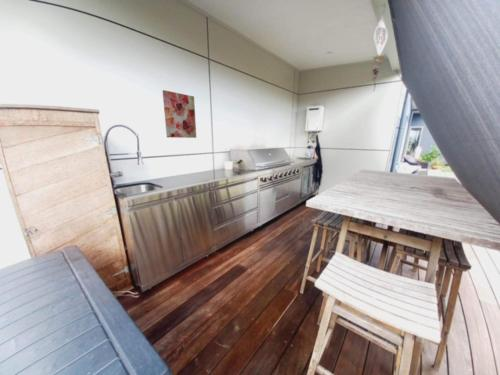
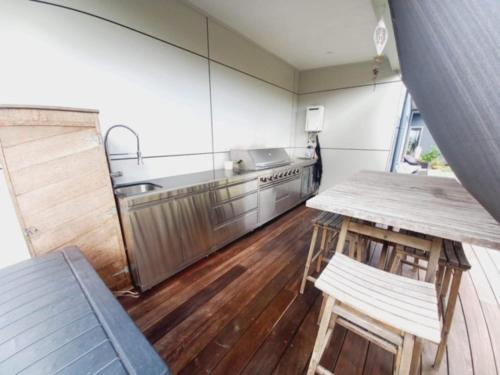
- wall art (180, 116)
